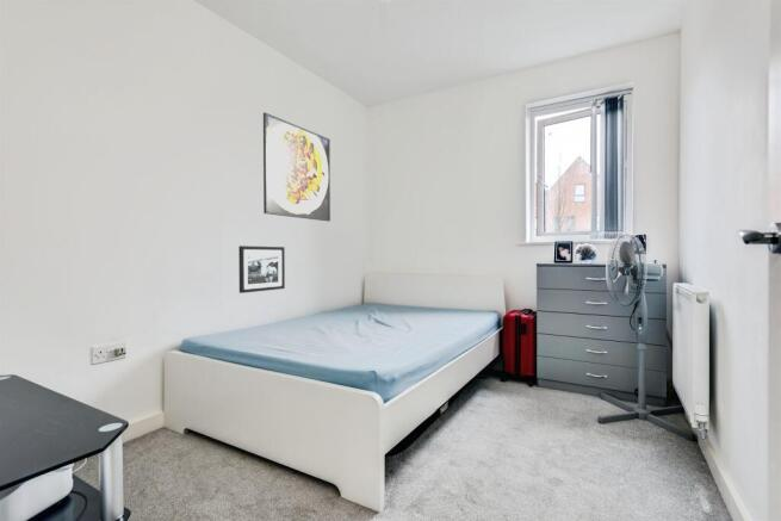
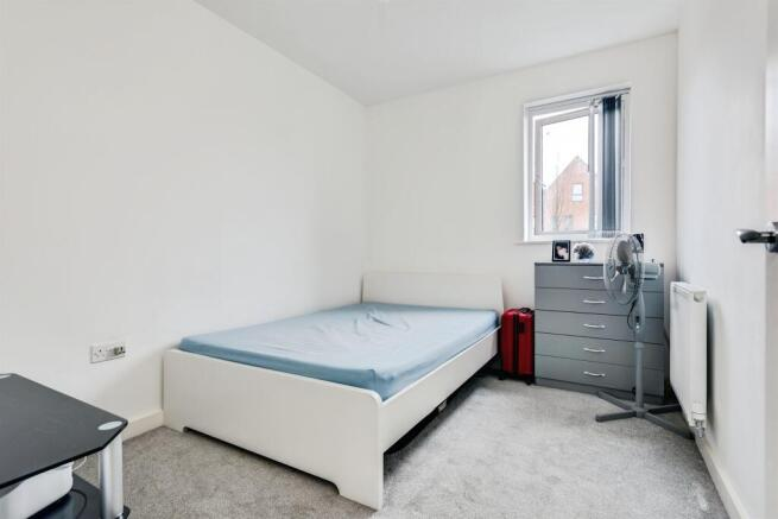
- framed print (299, 172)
- picture frame (262, 268)
